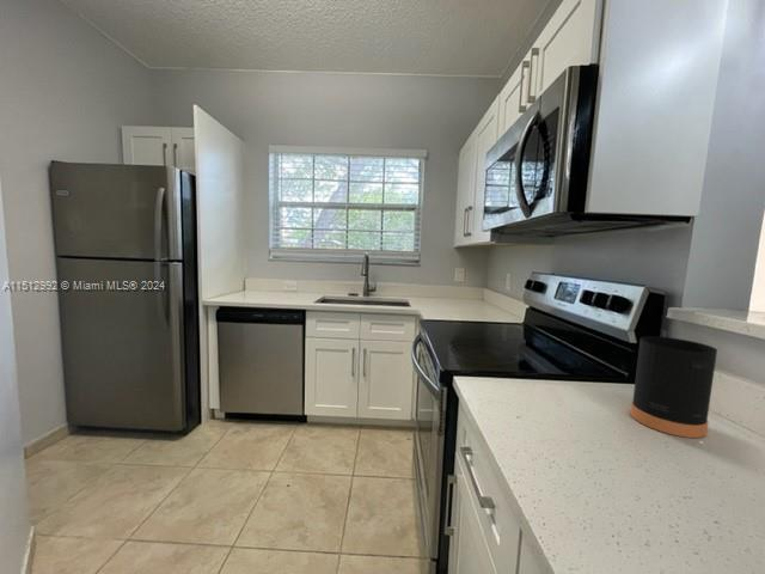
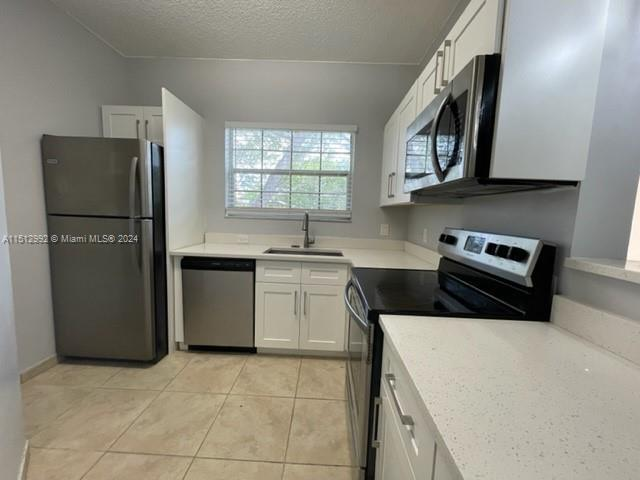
- bottle (673, 366)
